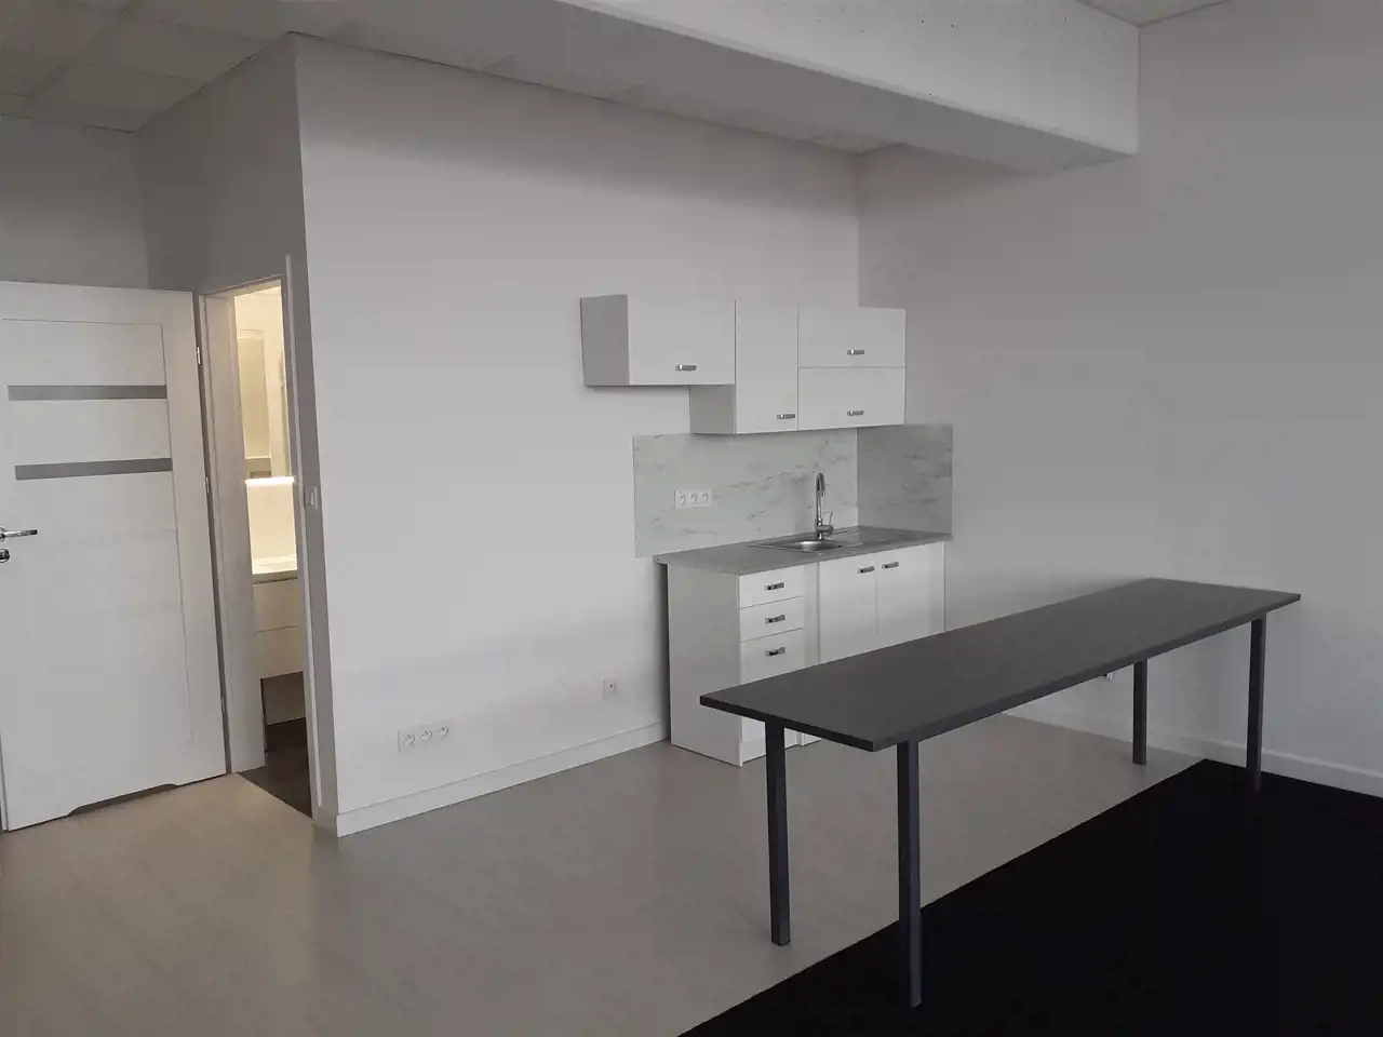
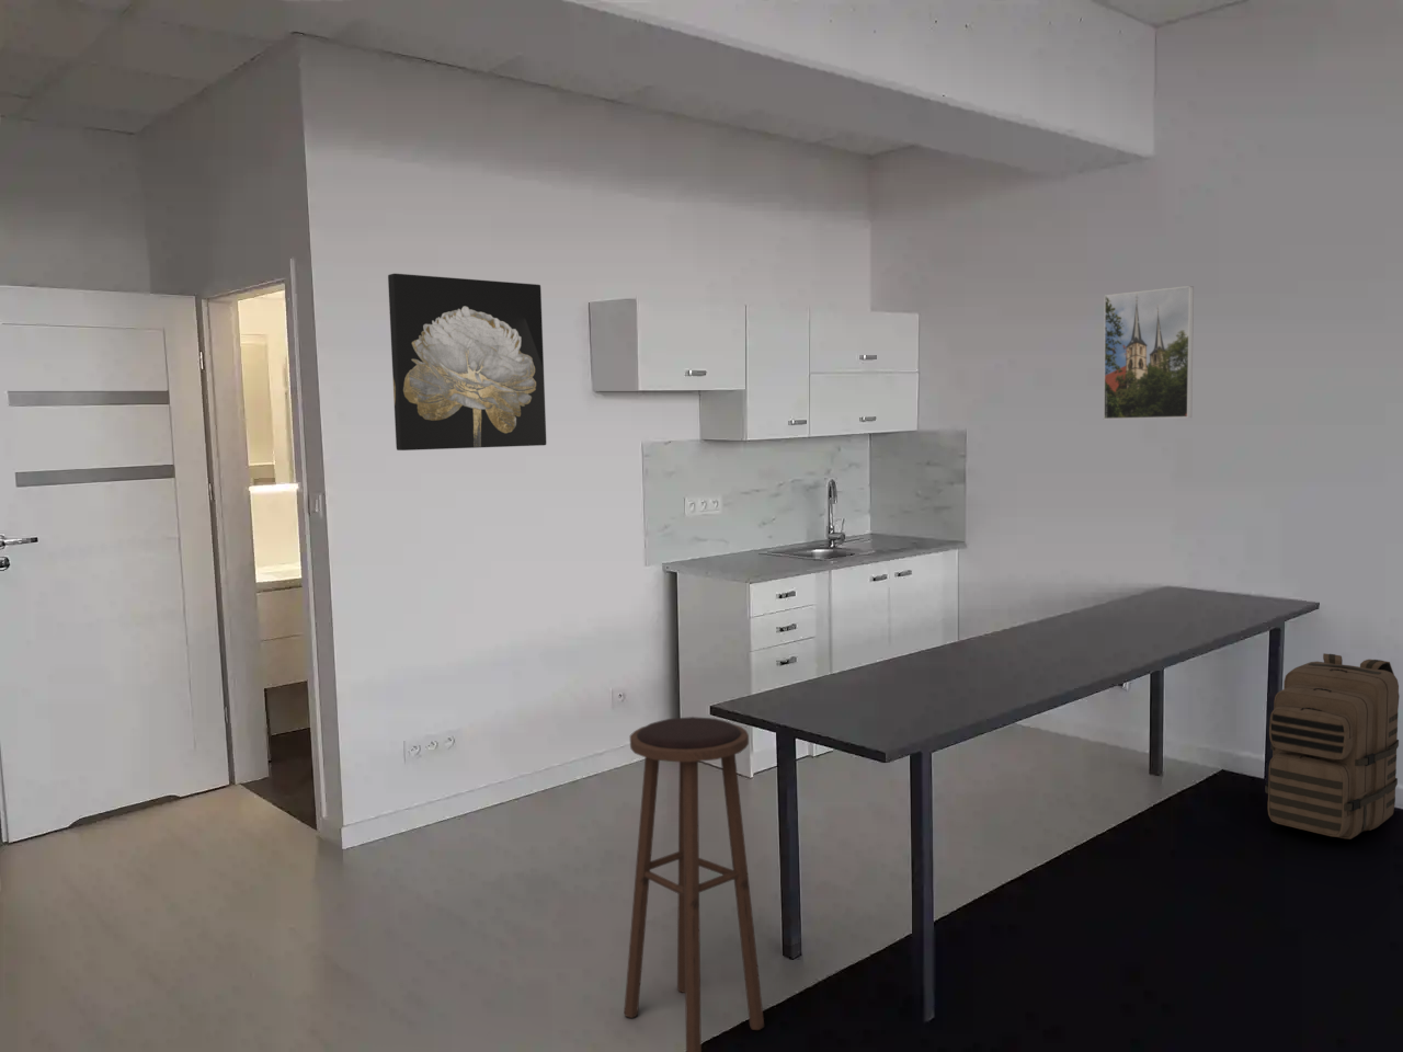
+ stool (688, 876)
+ wall art (471, 364)
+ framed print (1147, 354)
+ backpack (1332, 741)
